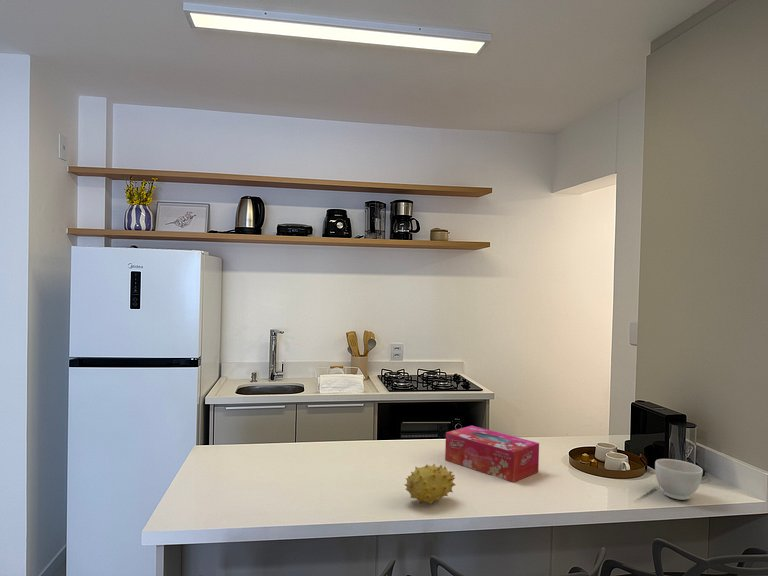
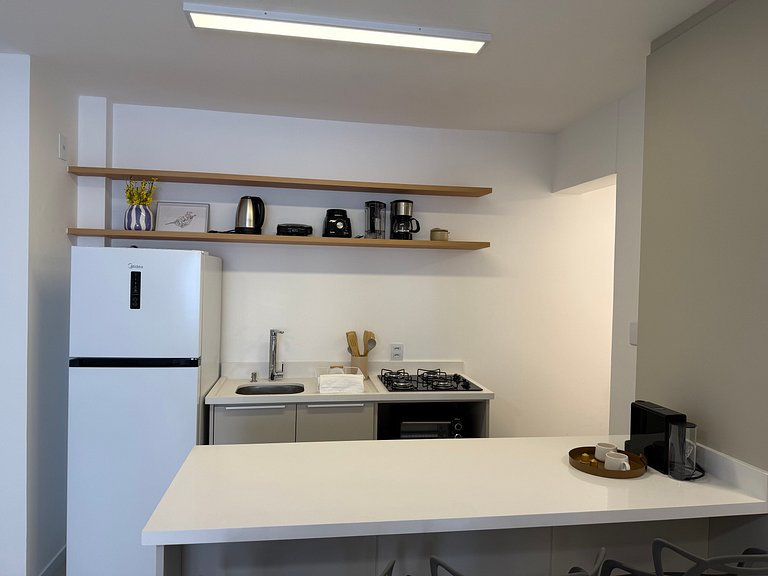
- bowl (678, 480)
- tissue box (490, 451)
- fruit (430, 481)
